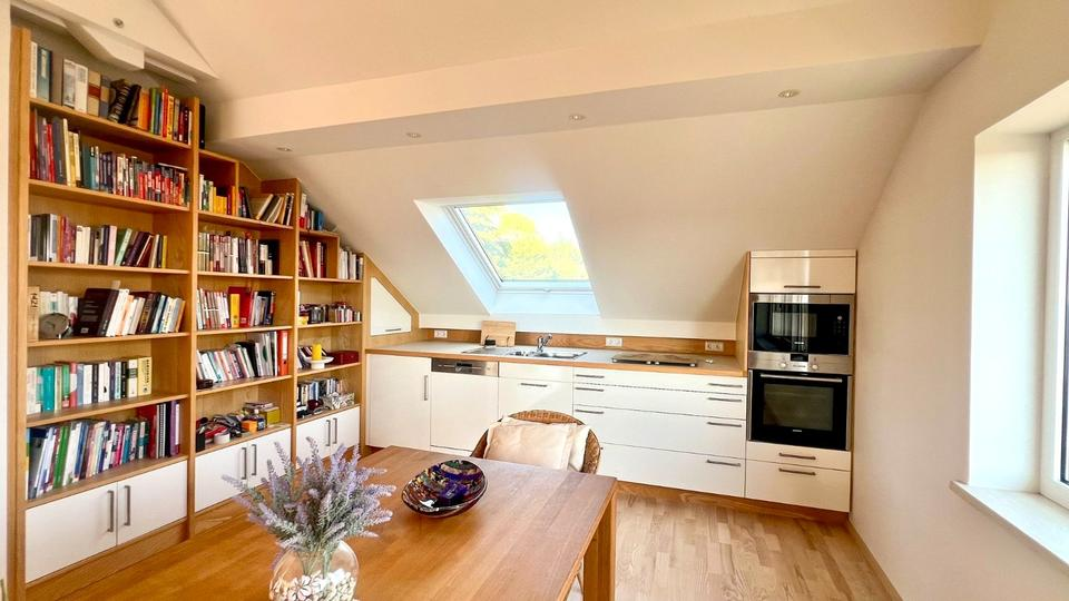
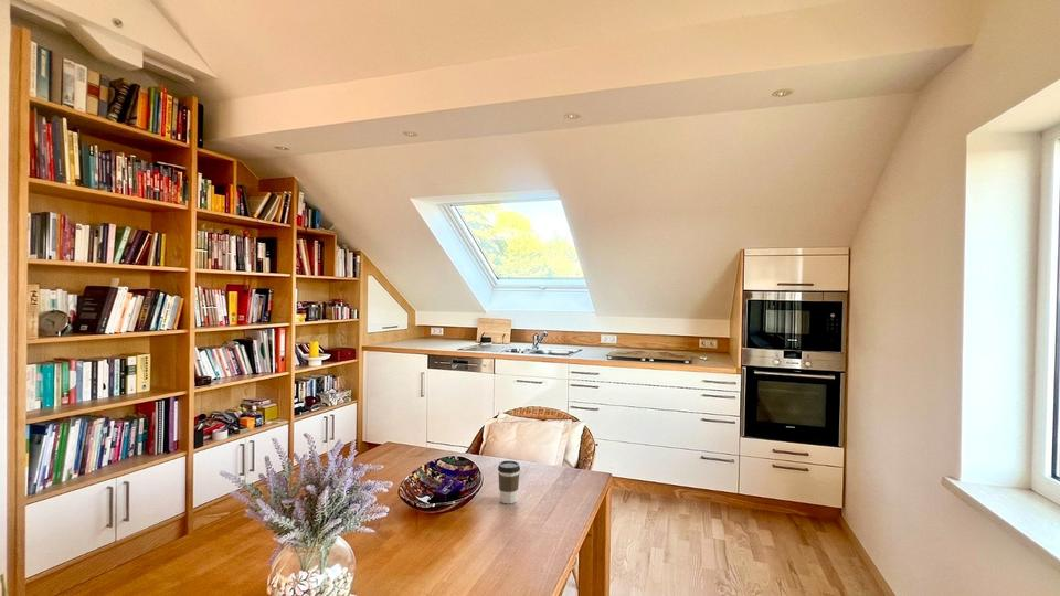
+ coffee cup (508, 481)
